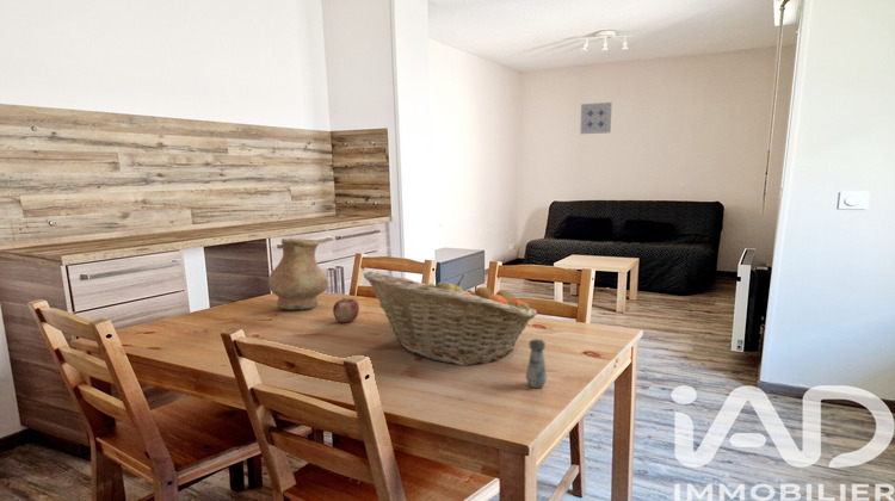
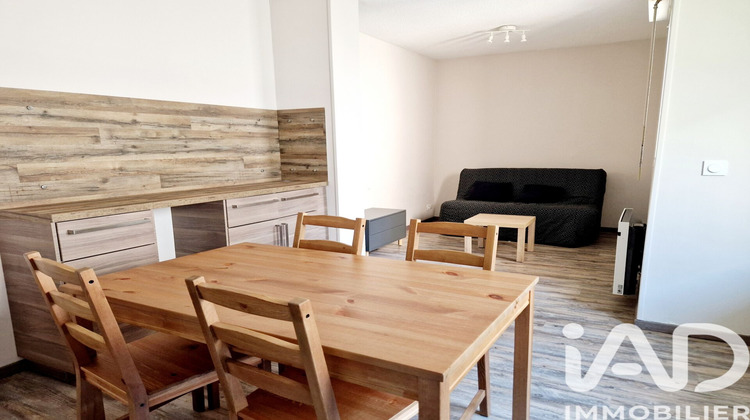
- salt shaker (536, 363)
- vase (297, 272)
- apple (346, 308)
- fruit basket (448, 307)
- wall art (595, 118)
